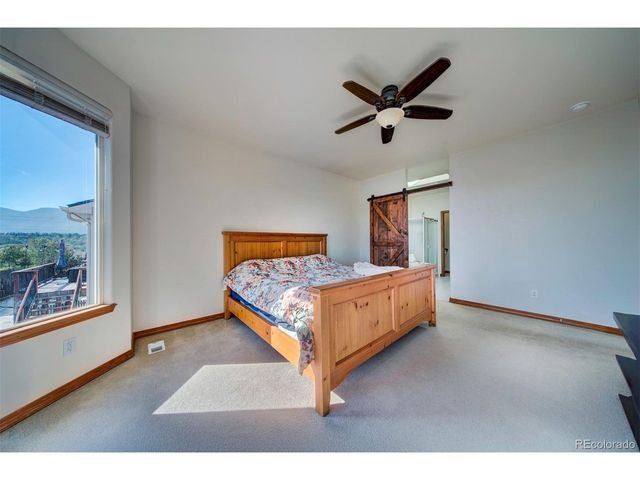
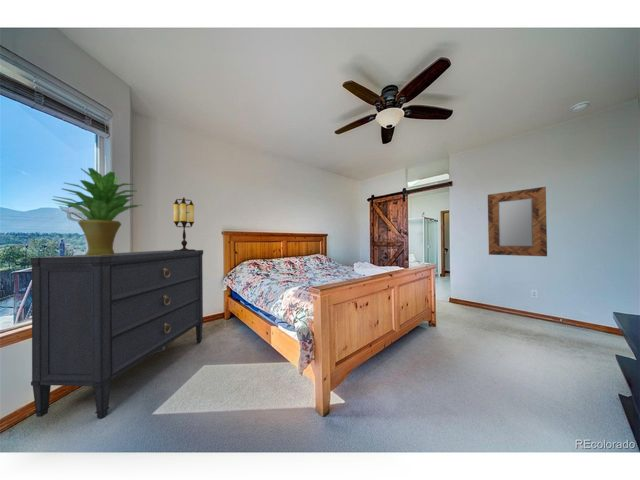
+ dresser (141, 310)
+ potted plant (101, 212)
+ home mirror (515, 223)
+ table lamp (184, 223)
